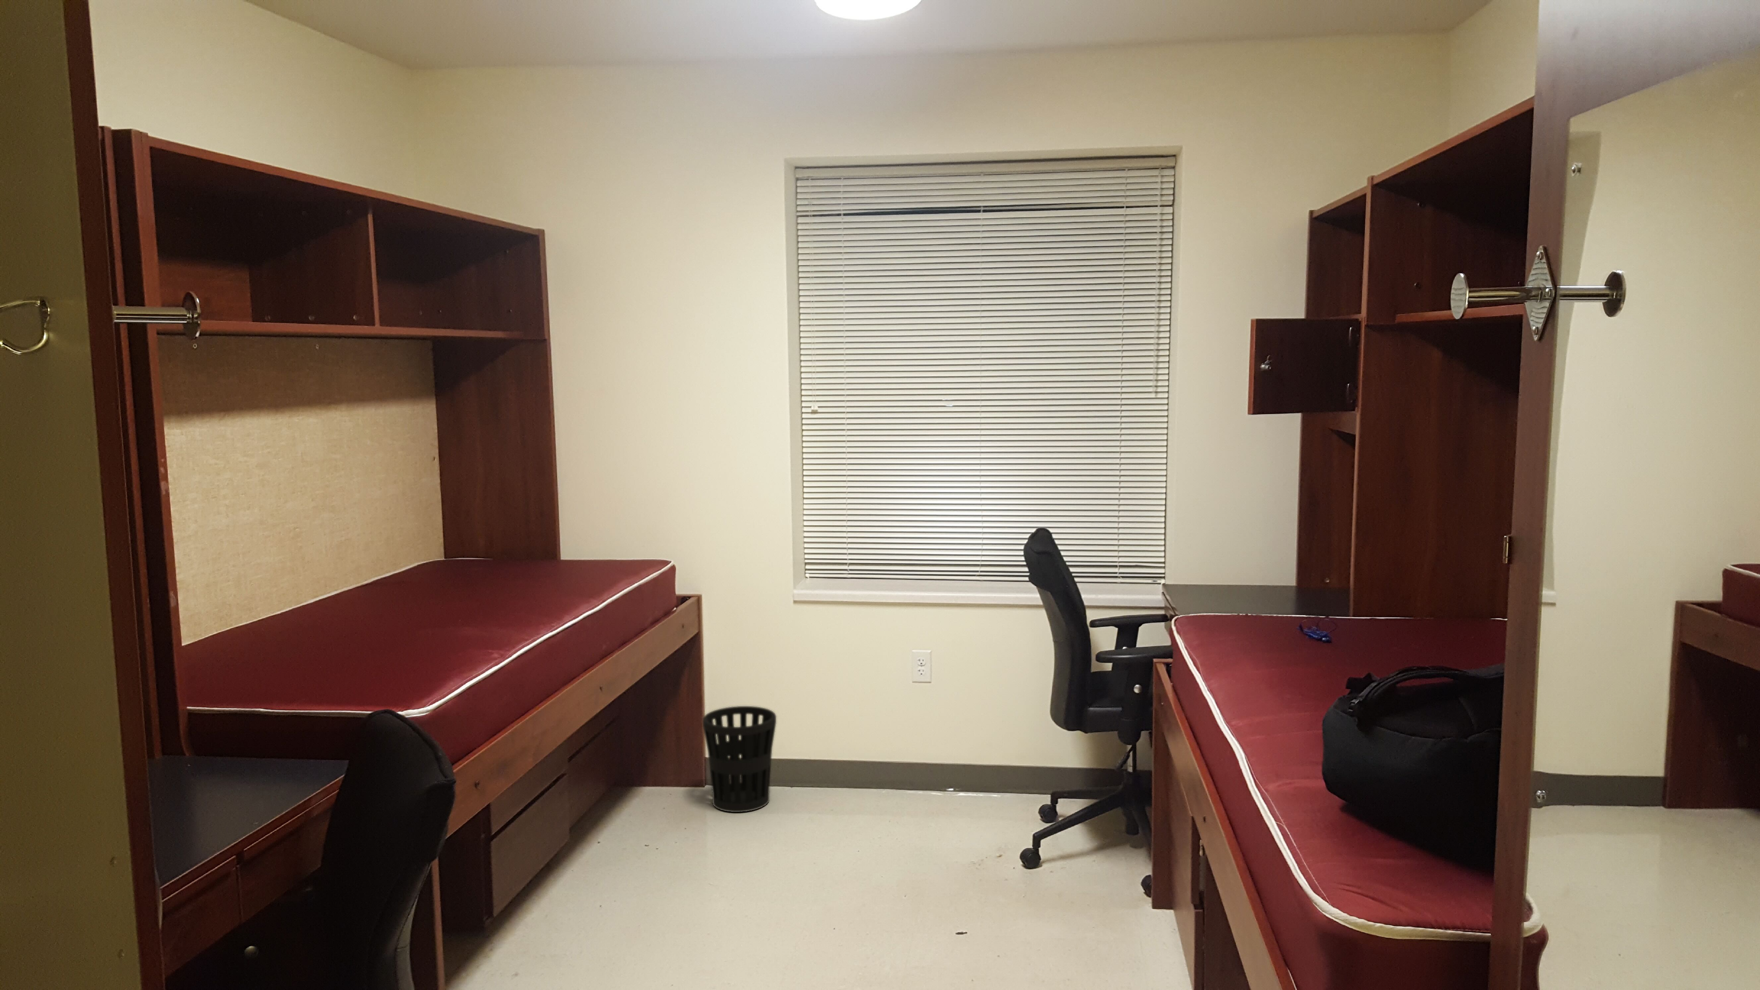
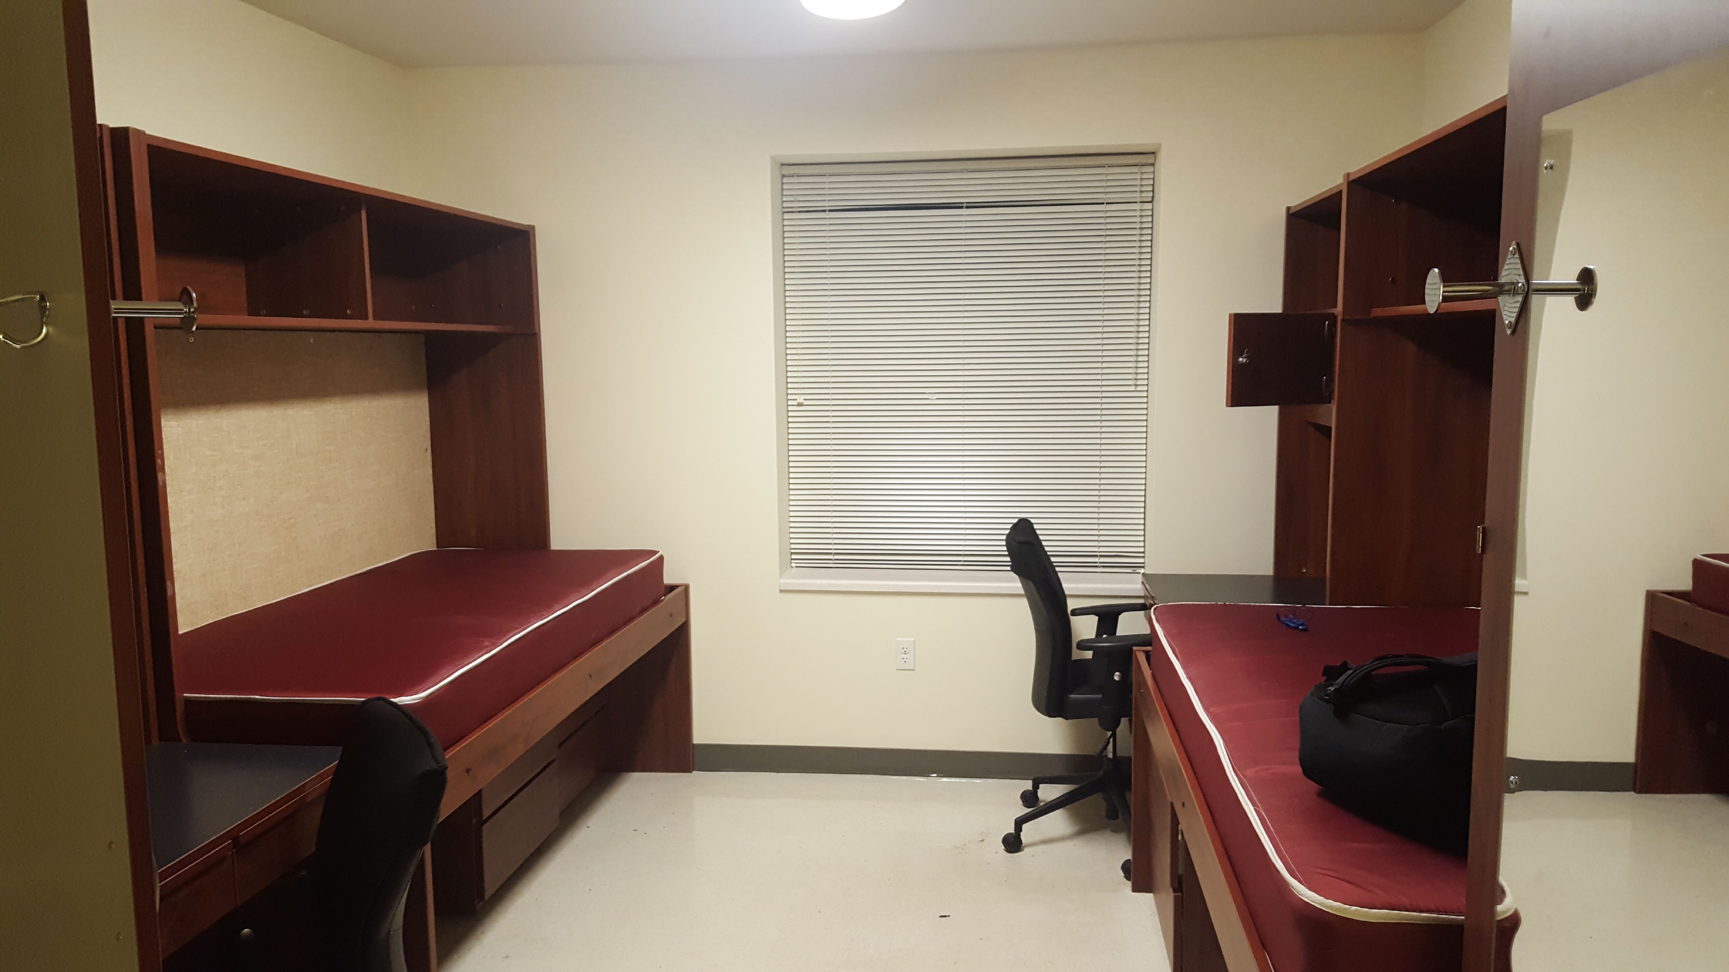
- wastebasket (740, 758)
